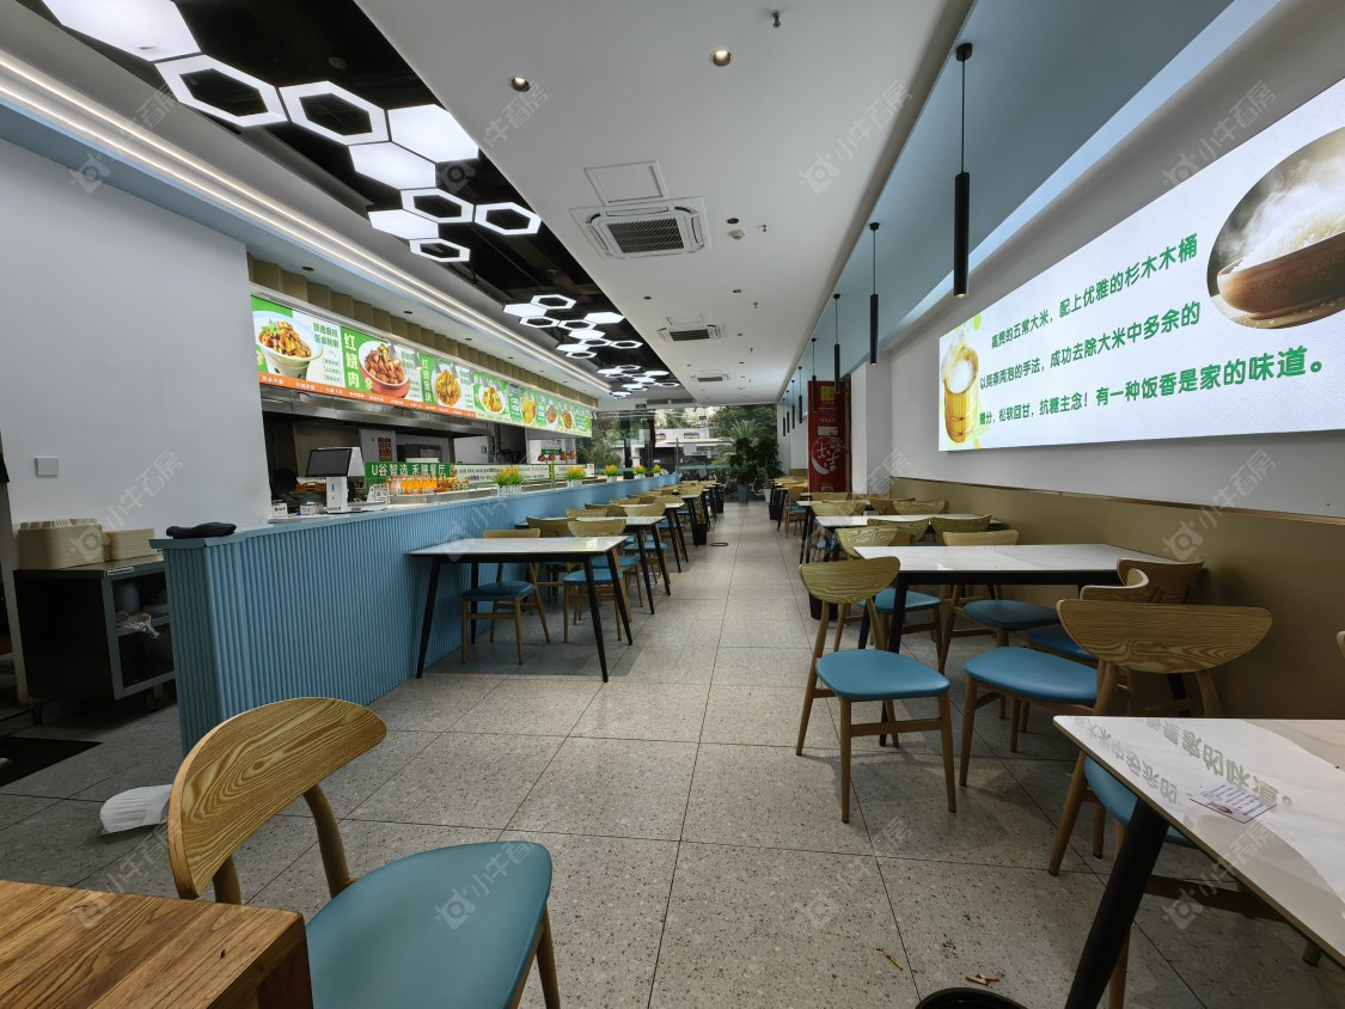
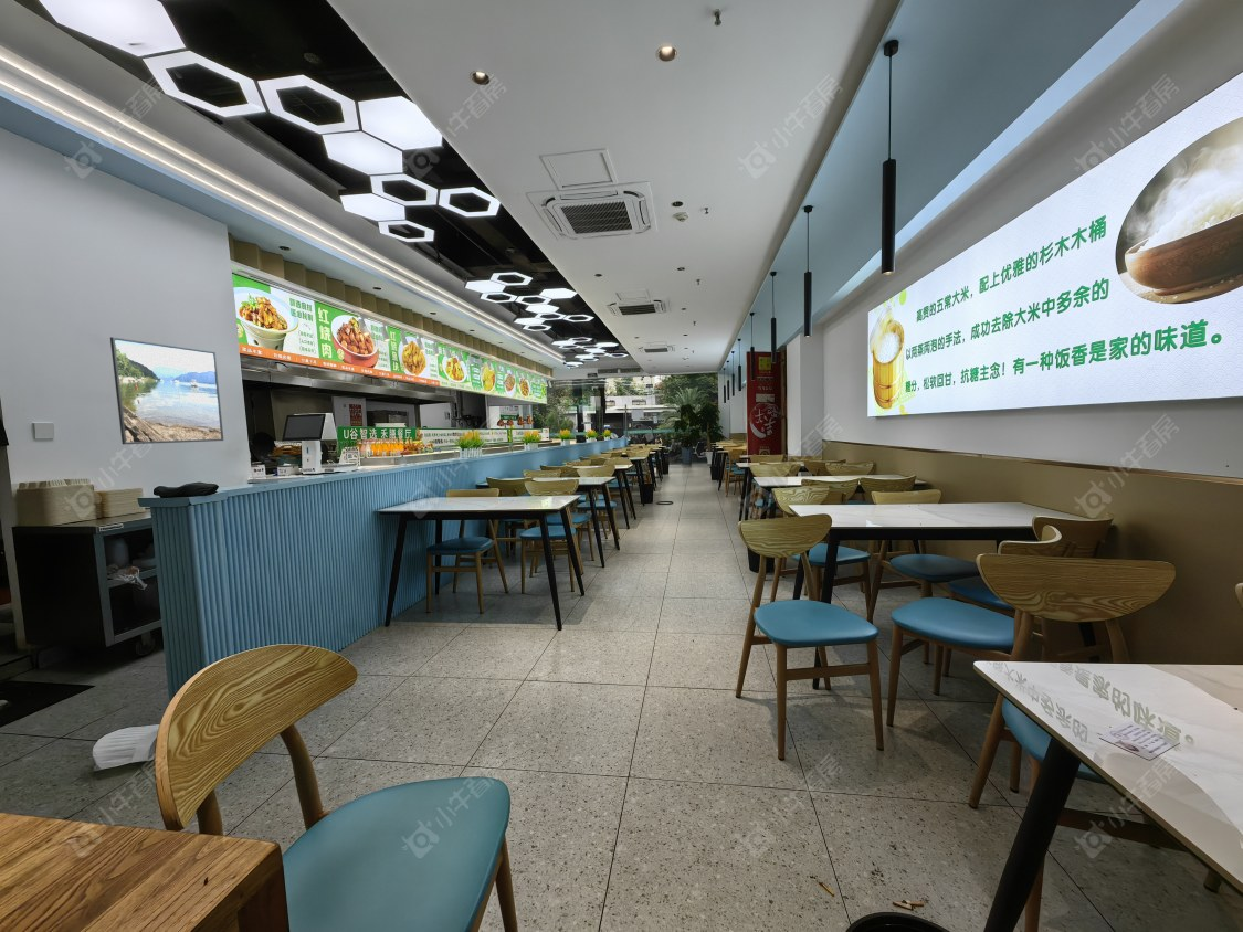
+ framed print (172, 394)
